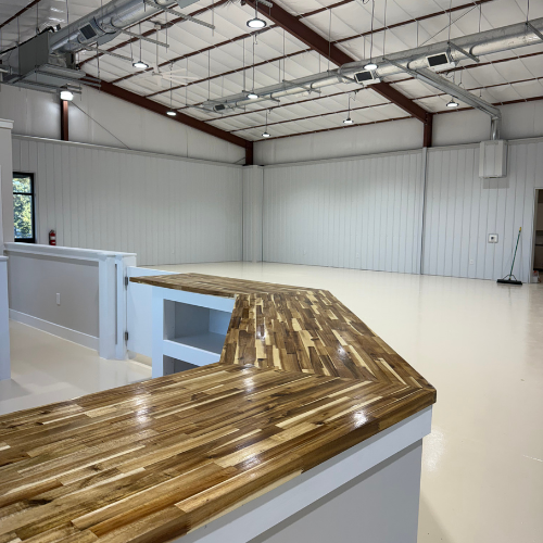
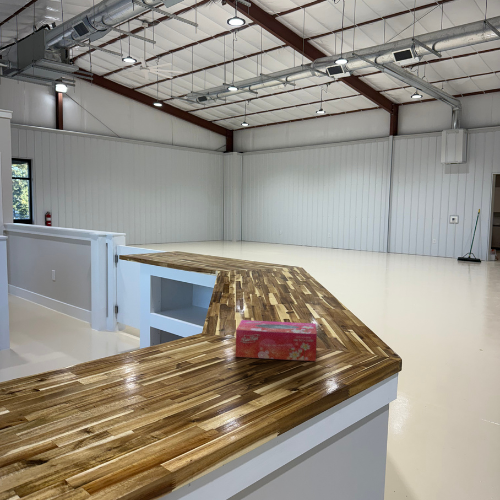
+ tissue box (276, 339)
